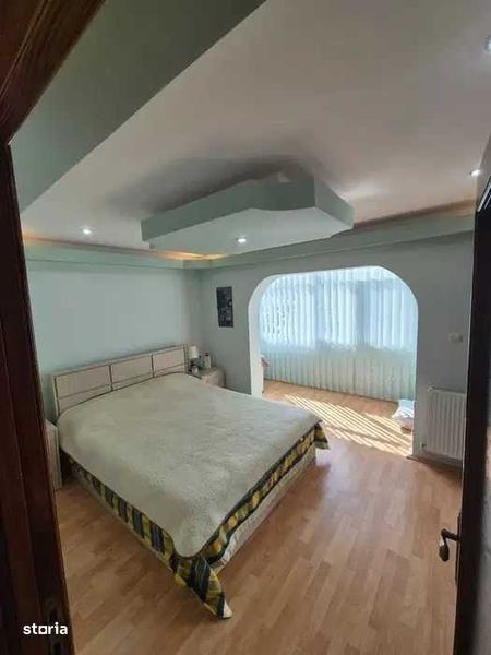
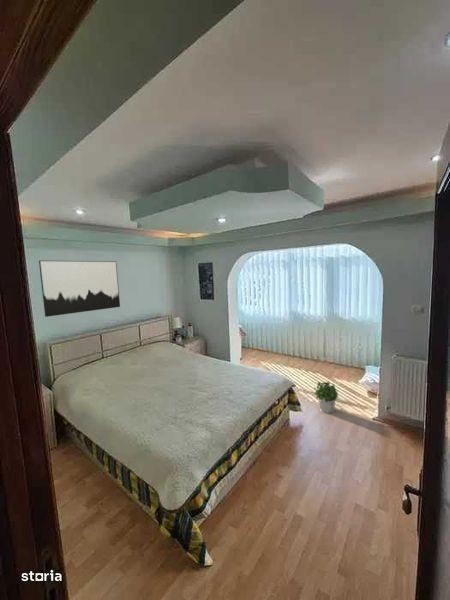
+ potted plant (325, 396)
+ wall art (84, 286)
